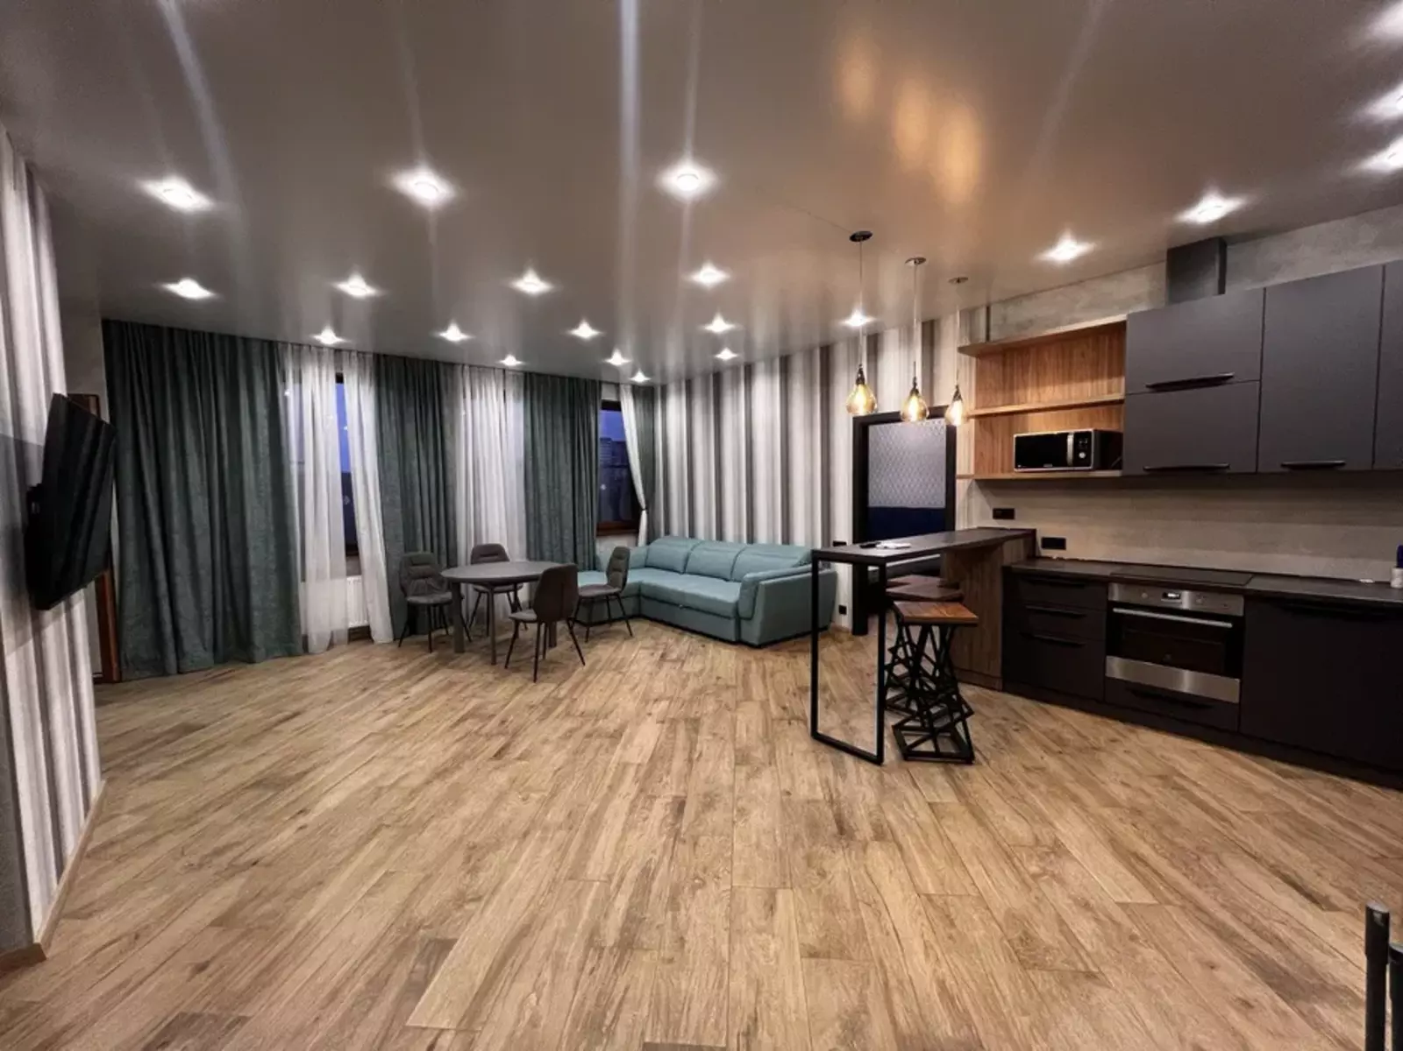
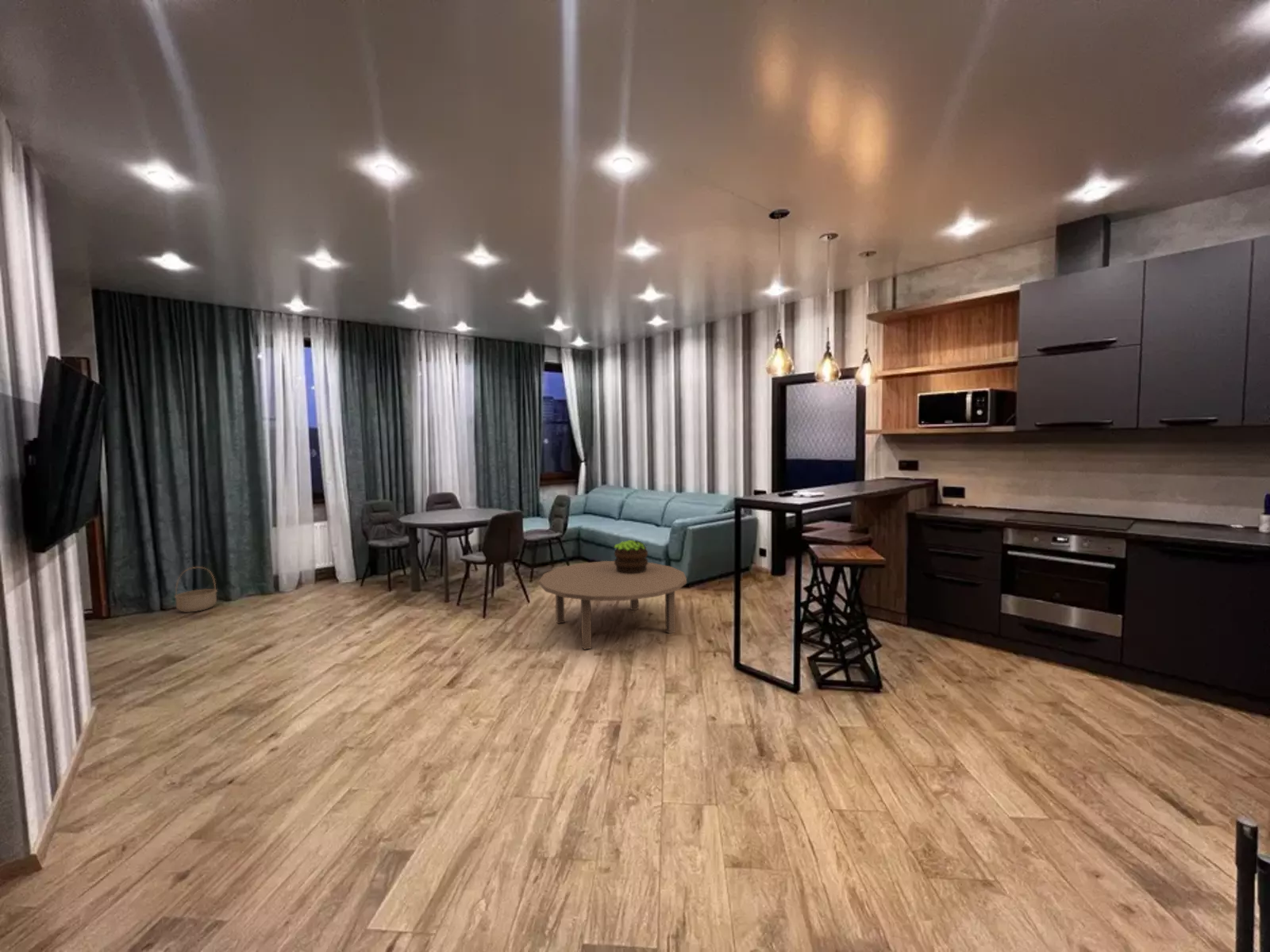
+ coffee table (614, 600)
+ potted plant (631, 555)
+ basket (195, 590)
